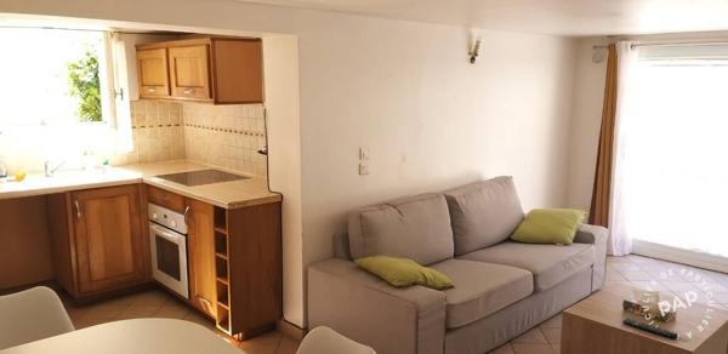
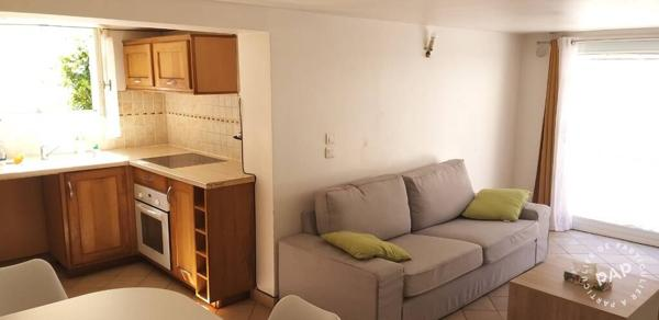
- remote control (649, 329)
